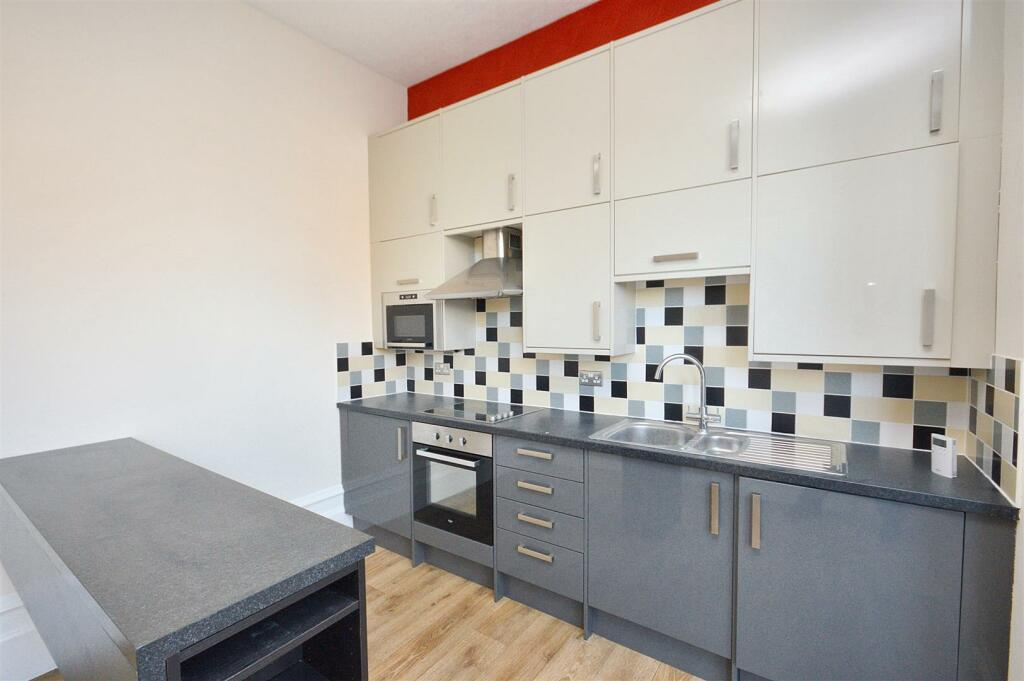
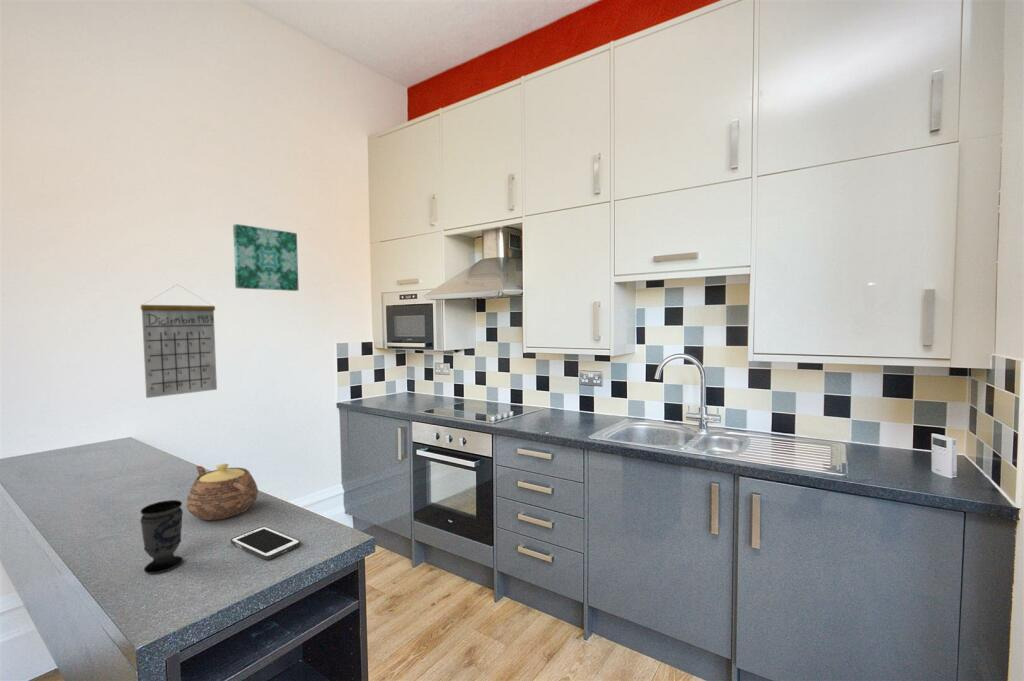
+ wall art (267, 259)
+ calendar (181, 339)
+ teapot (221, 487)
+ cup (163, 535)
+ cell phone (265, 542)
